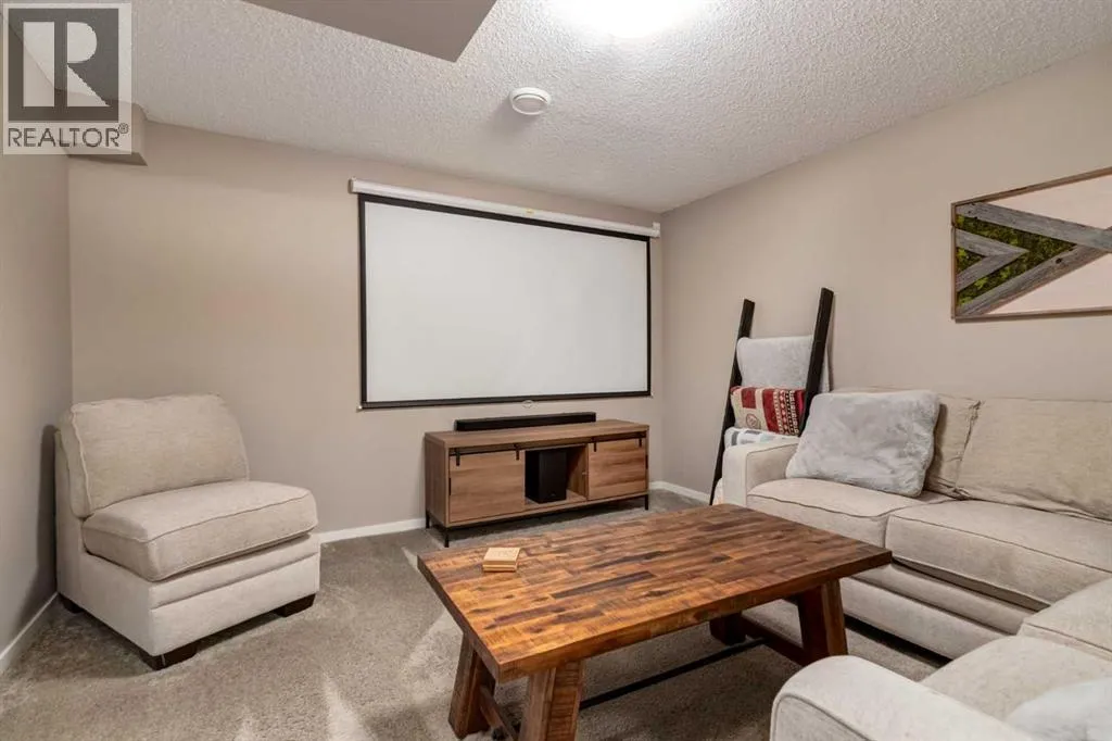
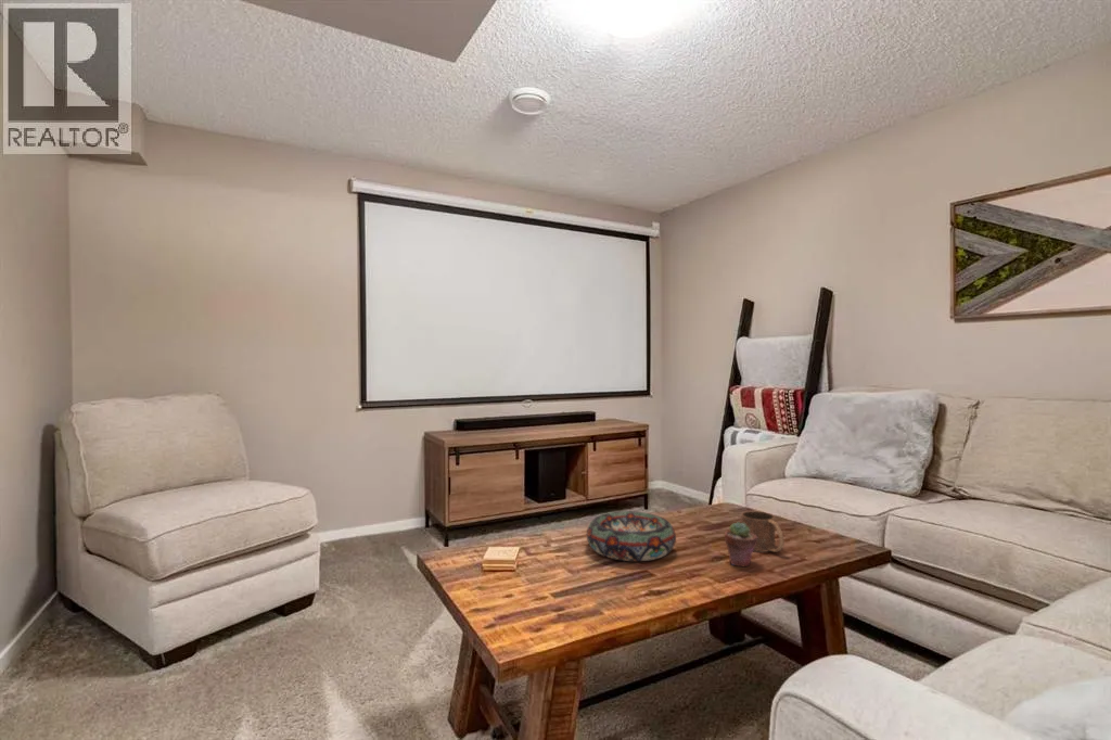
+ potted succulent (740, 543)
+ mug (764, 533)
+ decorative bowl (630, 535)
